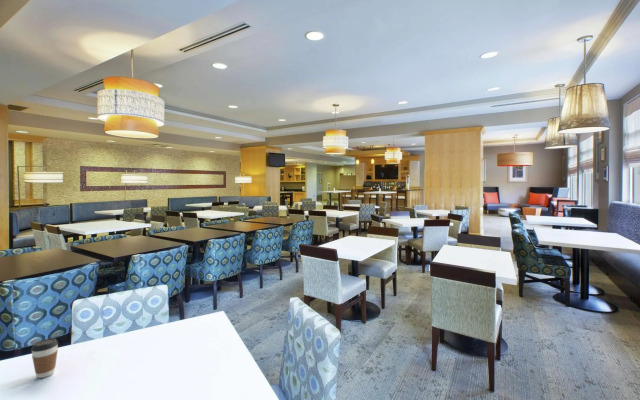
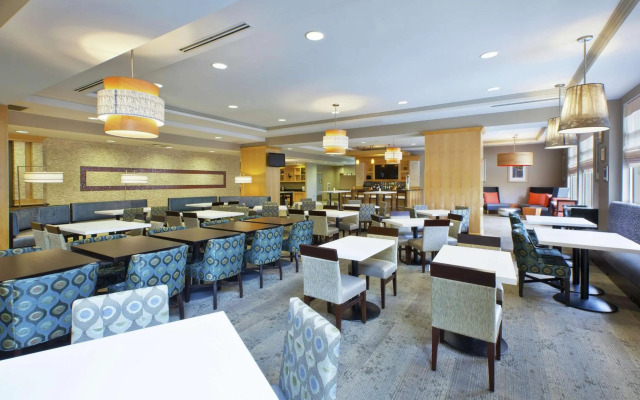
- coffee cup (45, 358)
